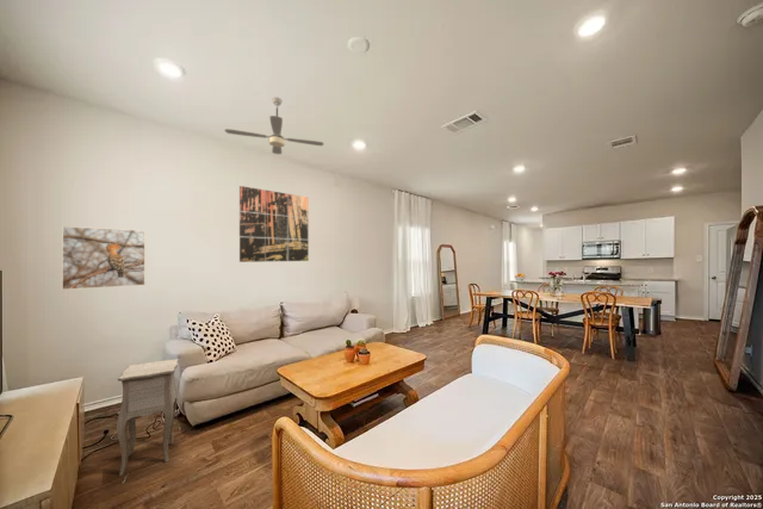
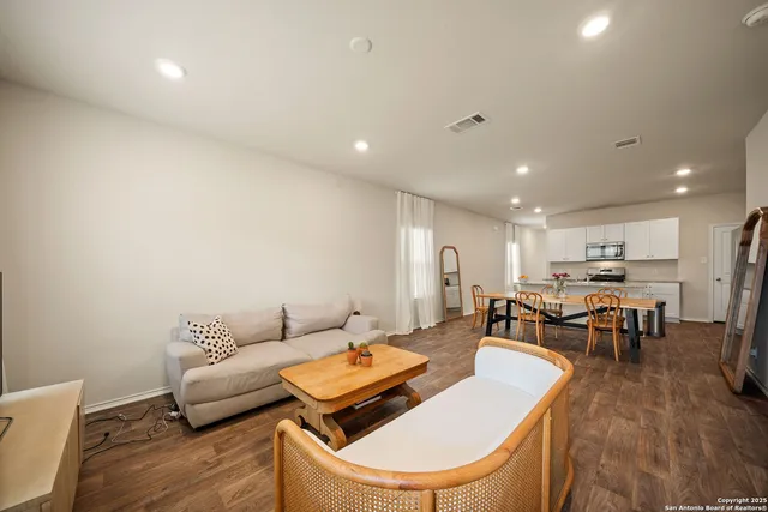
- ceiling fan (277, 122)
- wall art (277, 226)
- side table (149, 411)
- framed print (106, 257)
